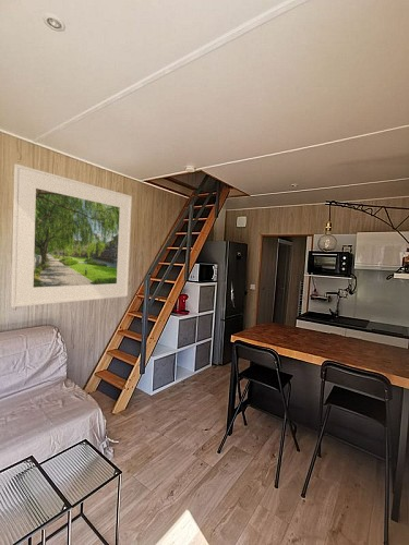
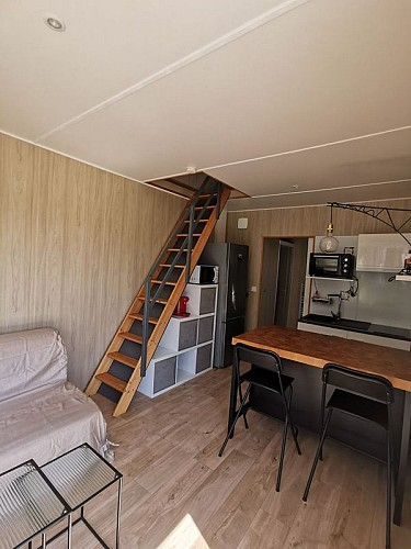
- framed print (81, 242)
